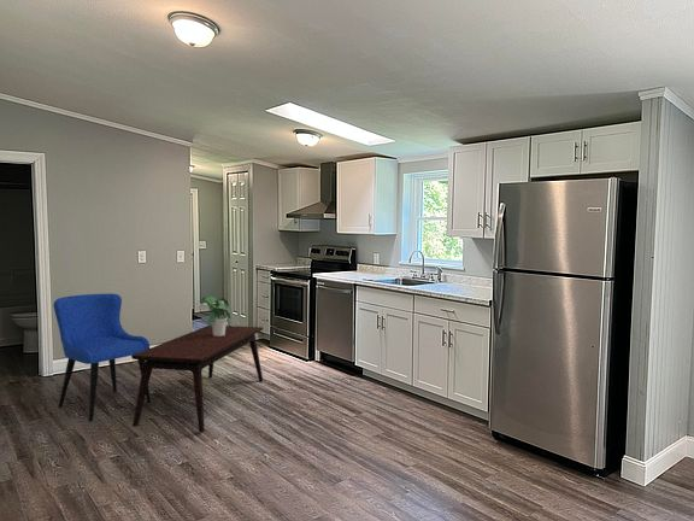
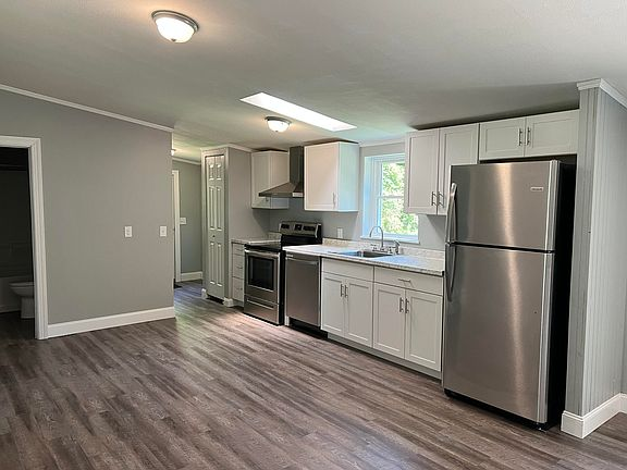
- dining chair (102, 351)
- coffee table (208, 369)
- potted plant (216, 314)
